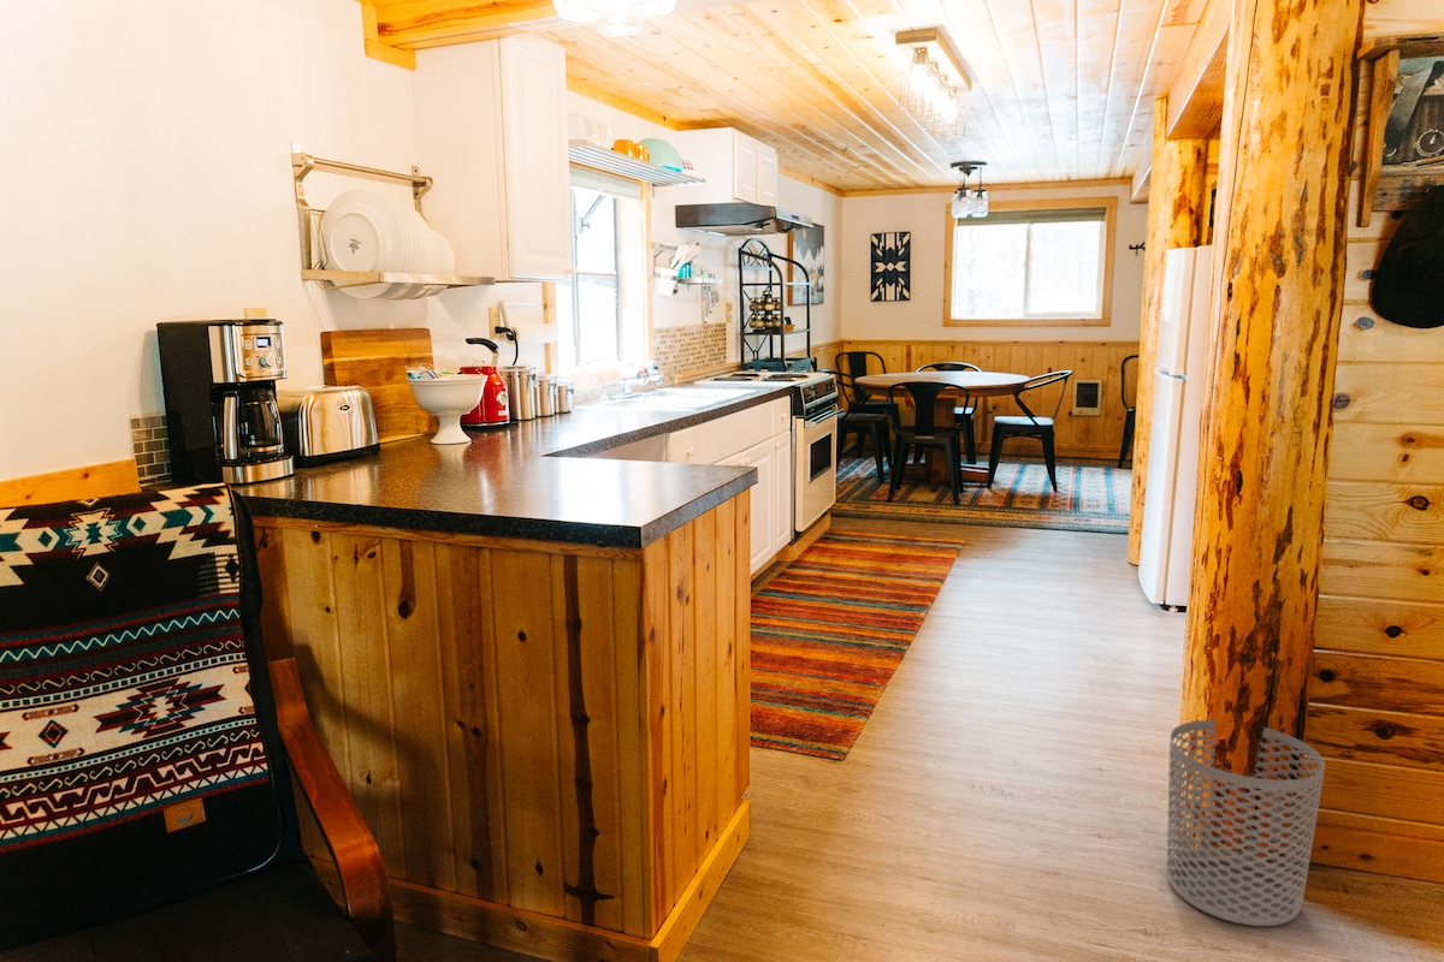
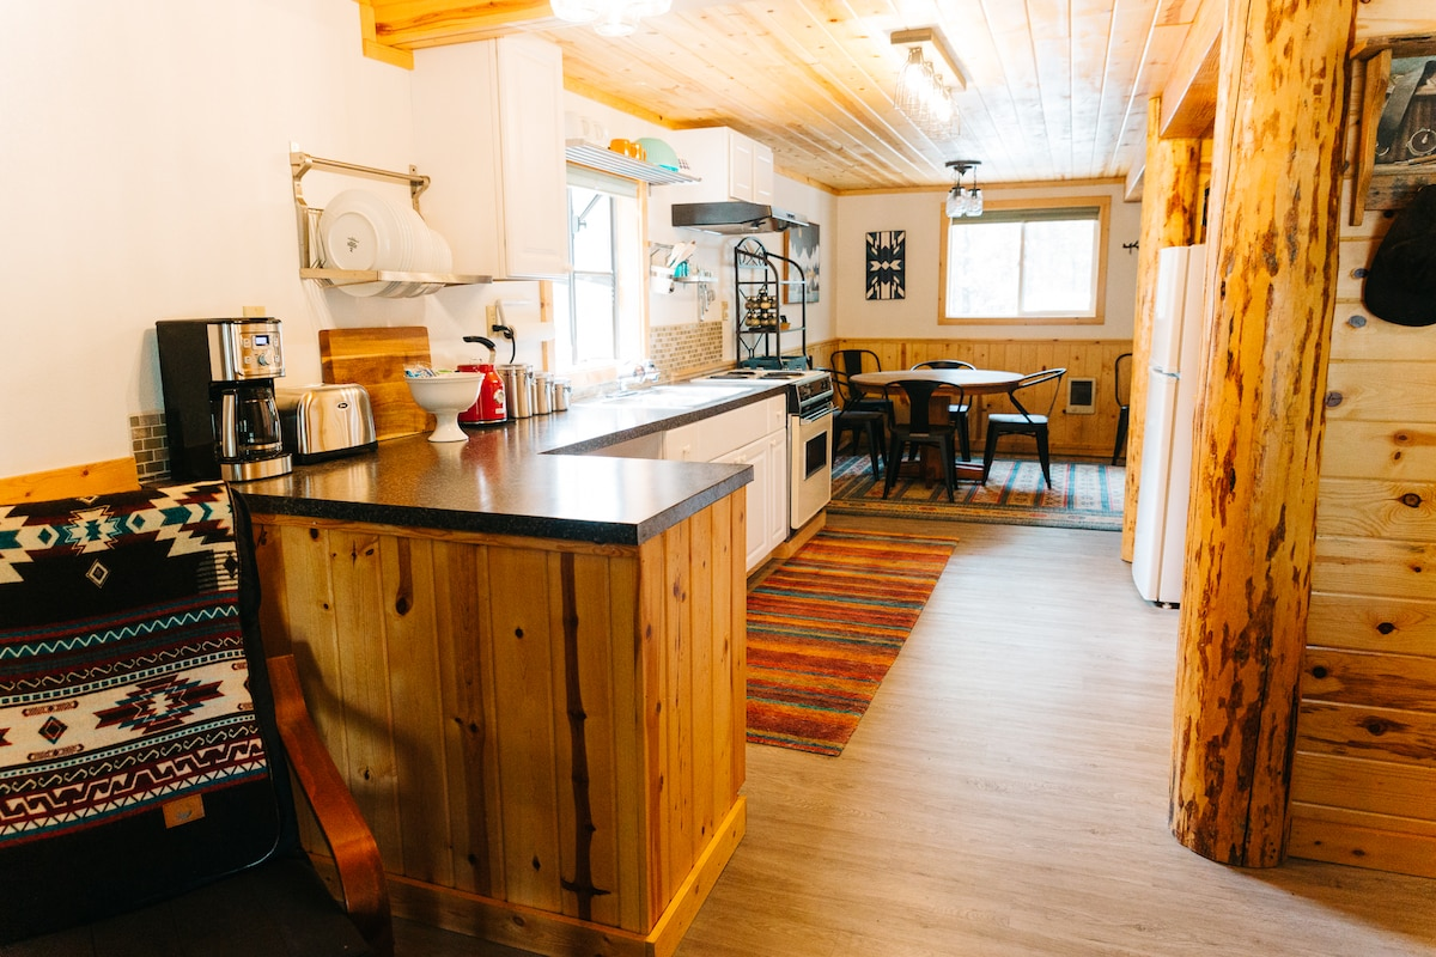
- waste bin (1237, 823)
